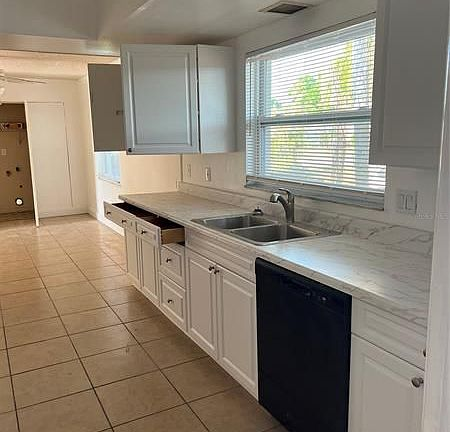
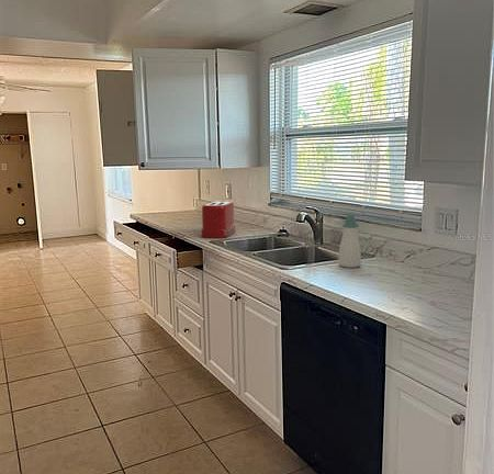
+ soap bottle (349, 240)
+ toaster (218, 218)
